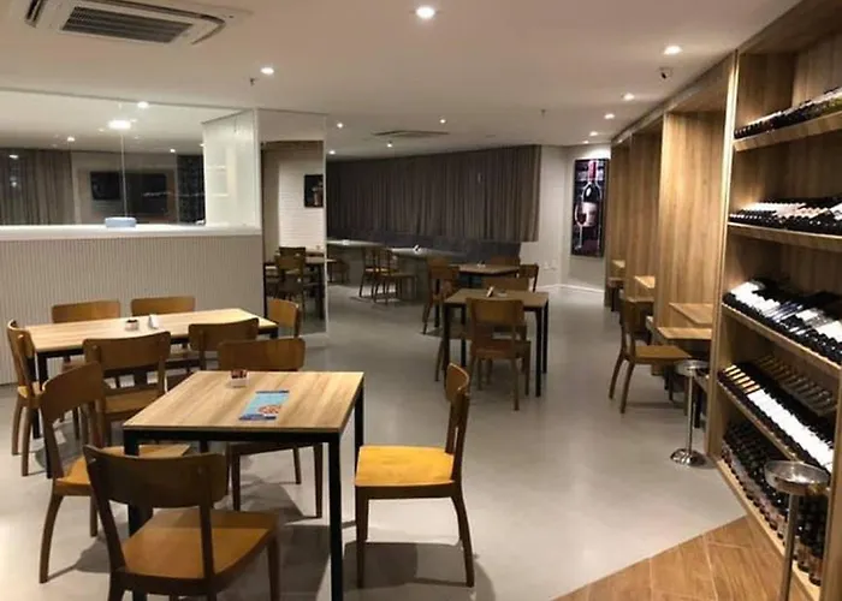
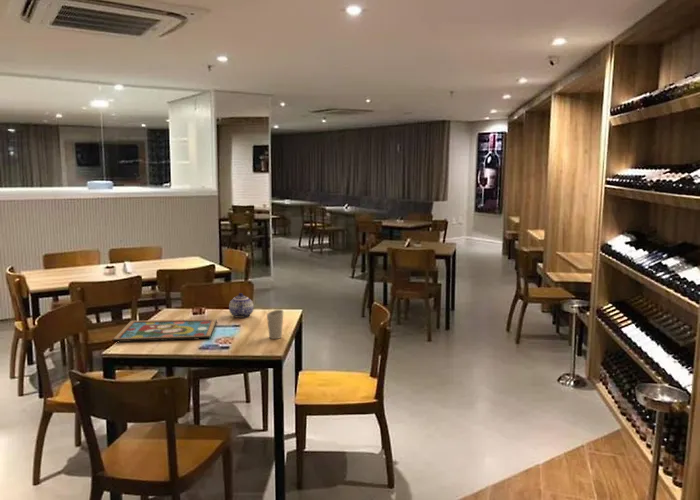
+ teapot (241, 304)
+ cup (275, 324)
+ framed painting (168, 329)
